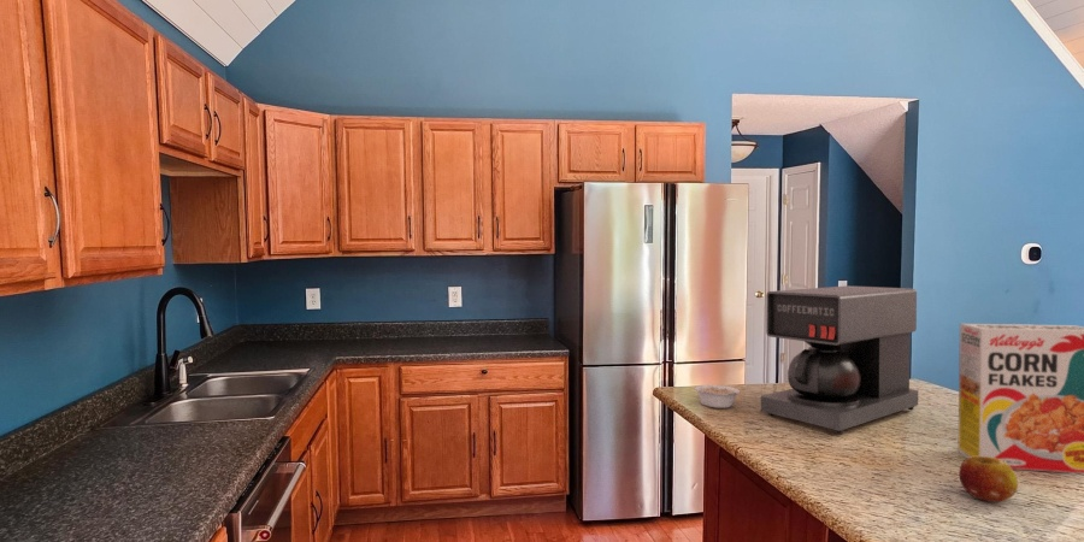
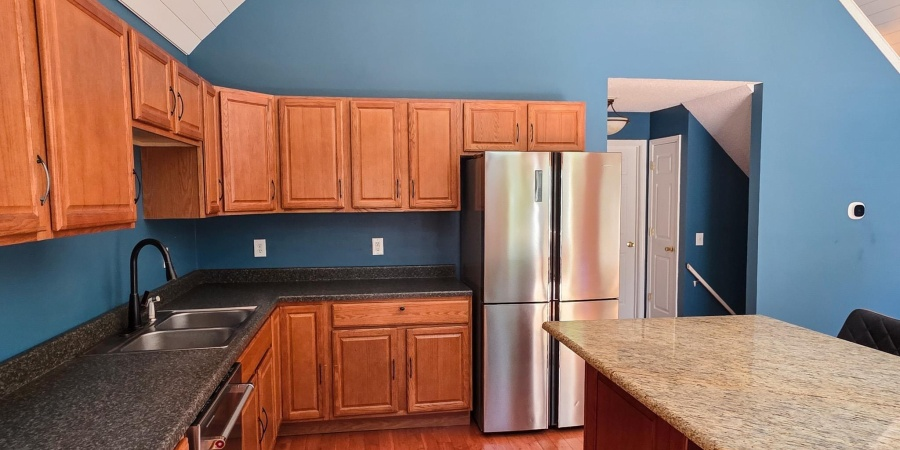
- cereal box (1027, 395)
- coffee maker (841, 350)
- fruit (986, 478)
- legume (718, 395)
